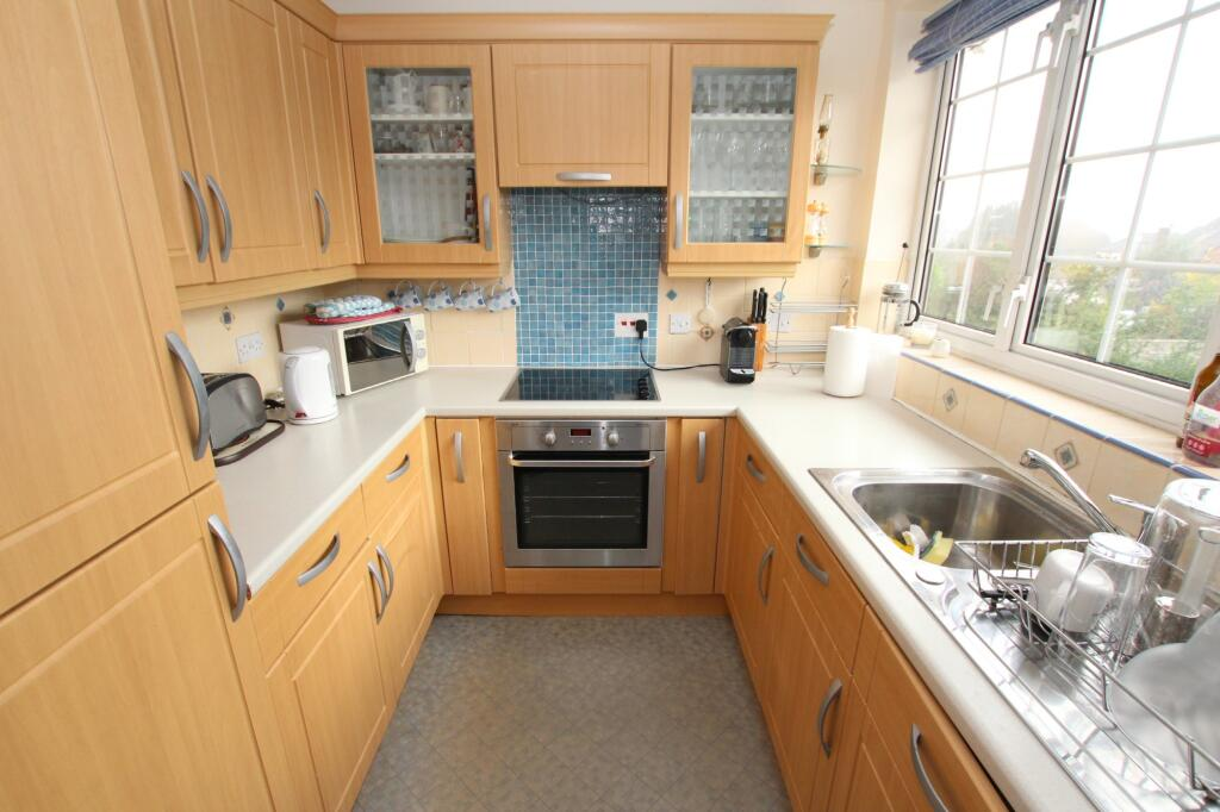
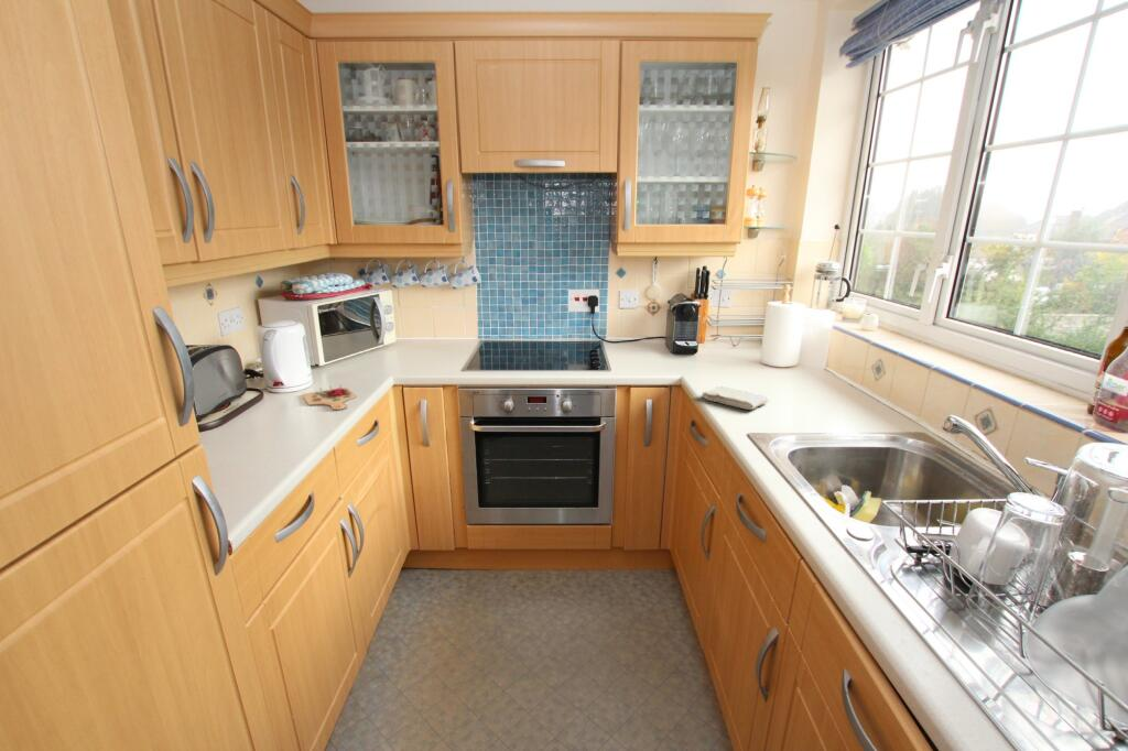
+ cutting board (332, 396)
+ washcloth (735, 396)
